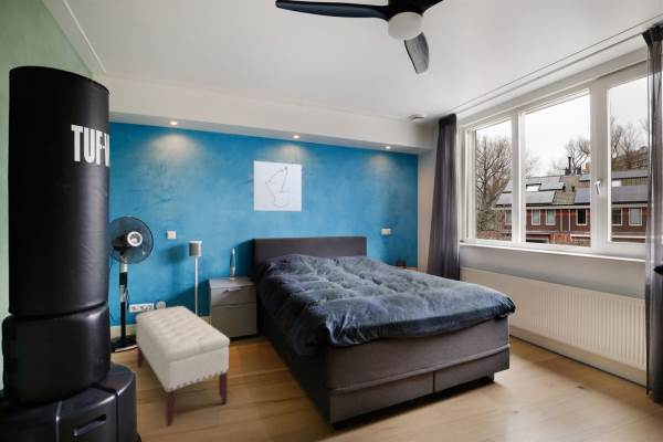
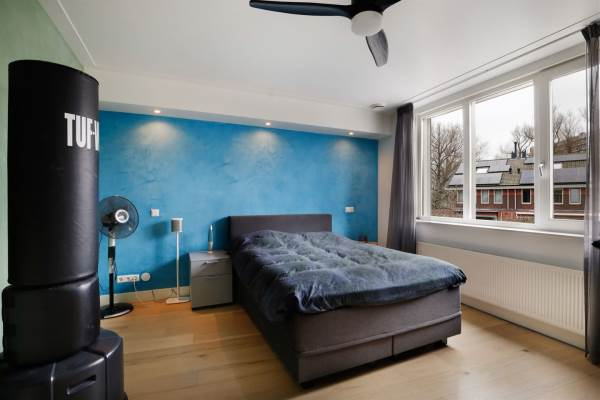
- bench (177, 352)
- wall art (277, 187)
